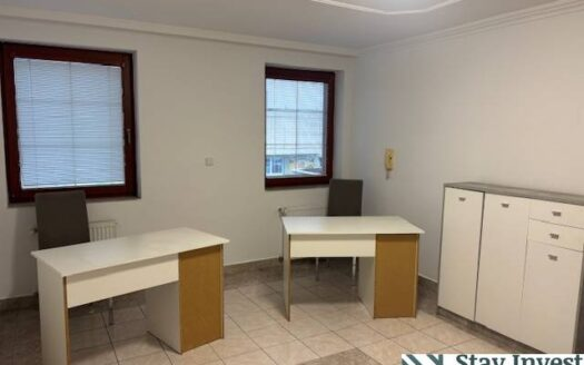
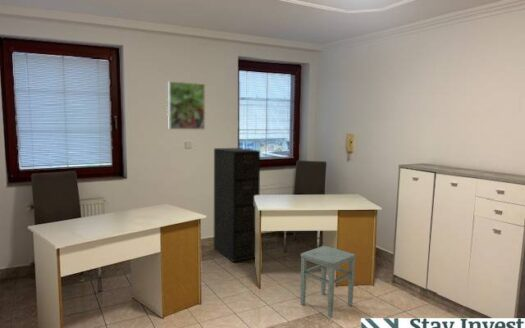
+ stool (326, 279)
+ filing cabinet (236, 202)
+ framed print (186, 106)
